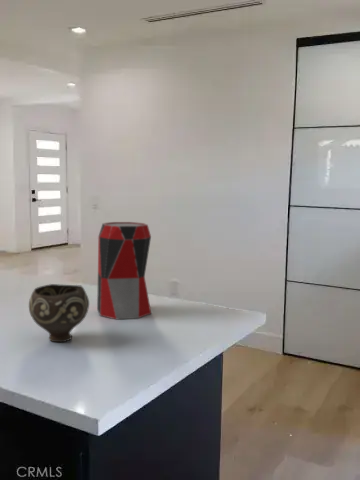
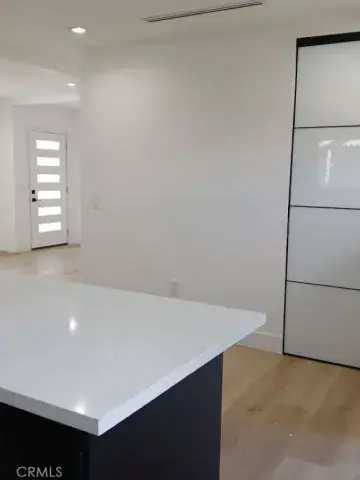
- bowl (59, 312)
- vase (123, 268)
